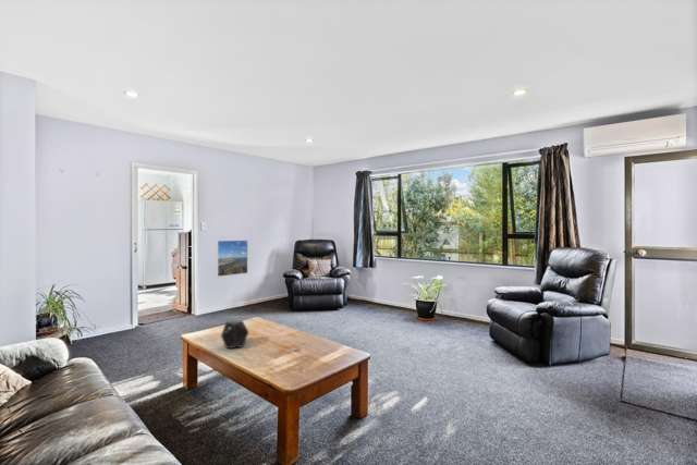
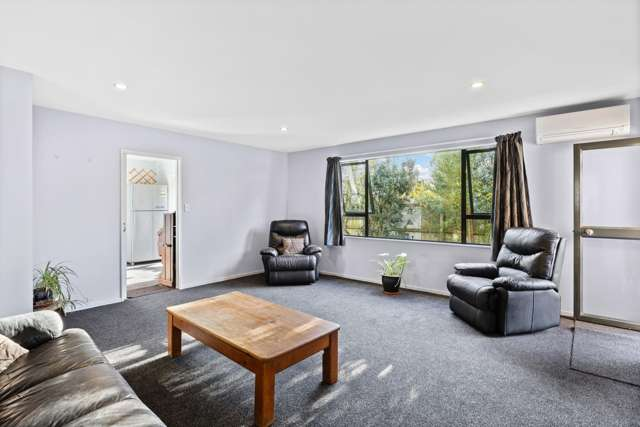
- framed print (232, 257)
- decorative tray (234, 333)
